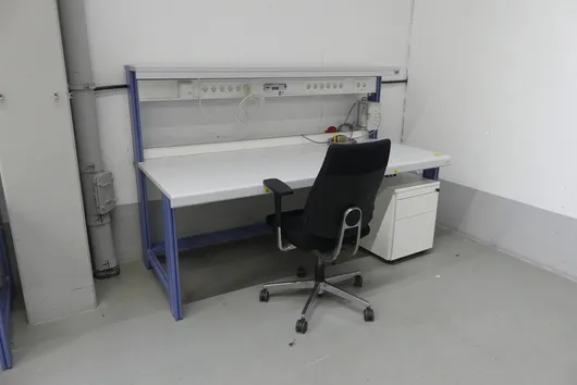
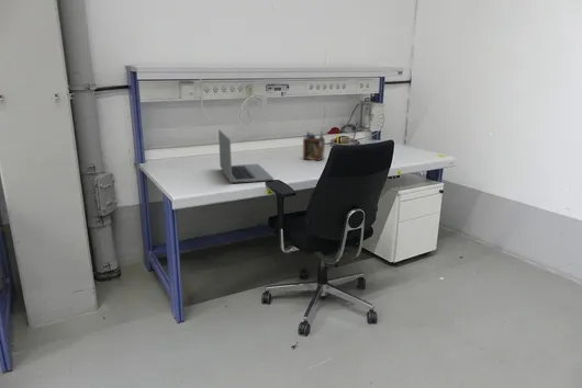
+ laptop (245, 164)
+ desk organizer (313, 145)
